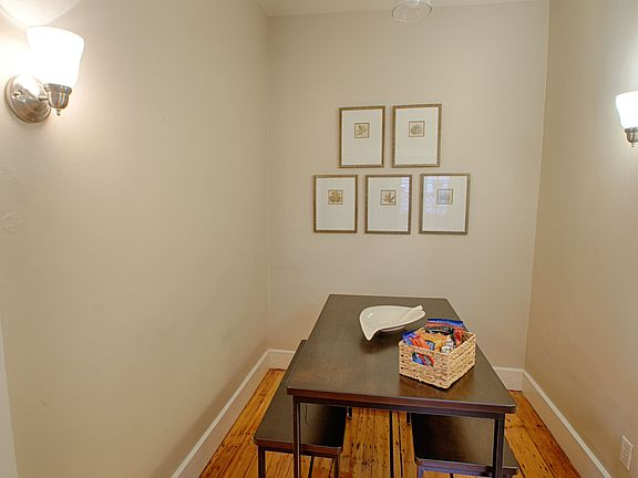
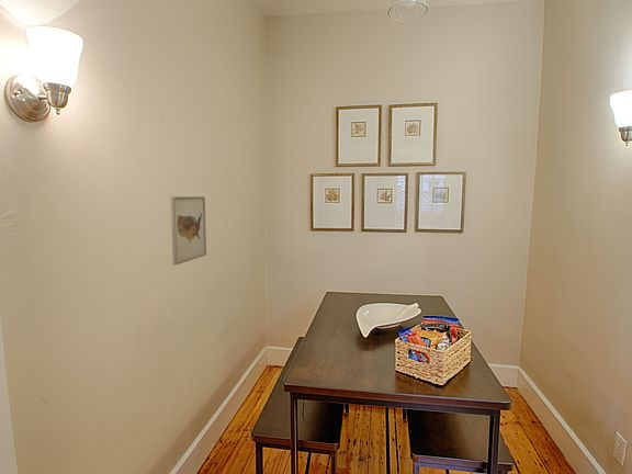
+ wall art (190, 228)
